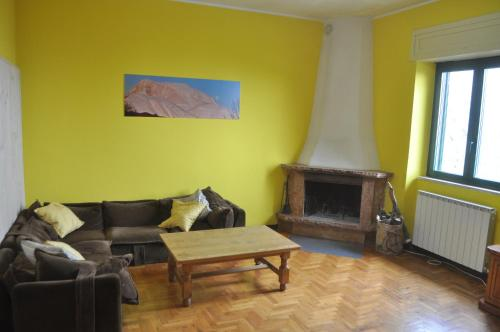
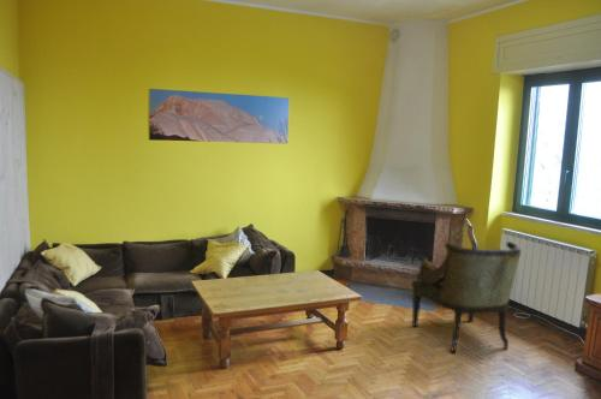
+ armchair (462, 286)
